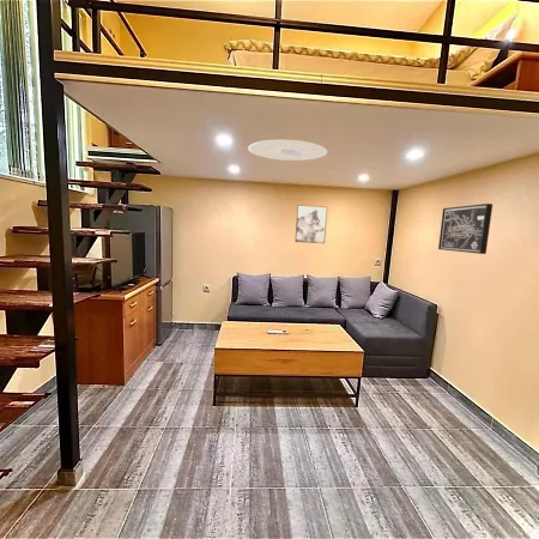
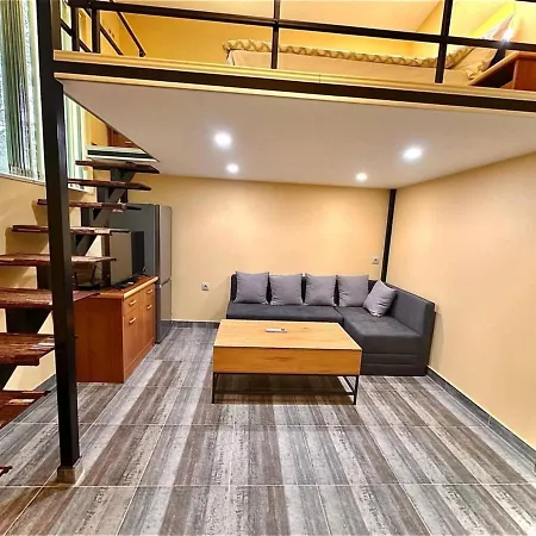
- wall art (462, 229)
- wall art (310, 224)
- ceiling light (287, 147)
